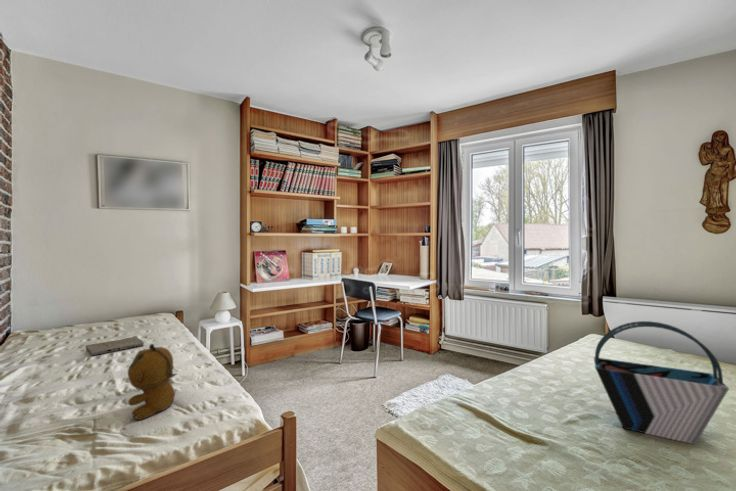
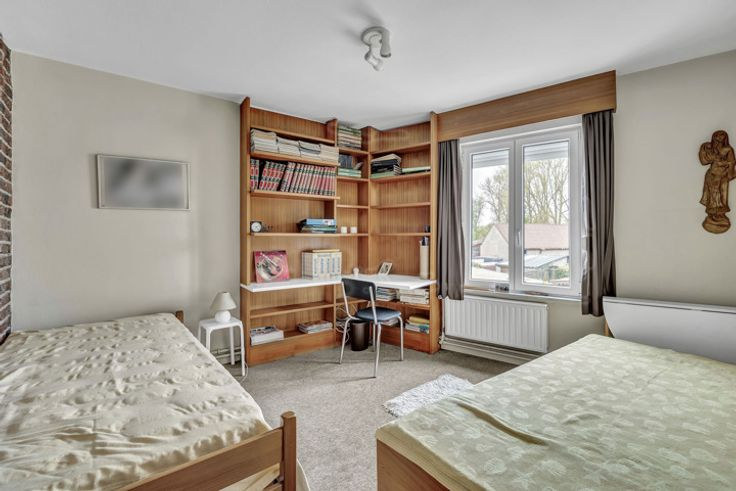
- stuffed bear (154, 375)
- tote bag (653, 374)
- book (115, 345)
